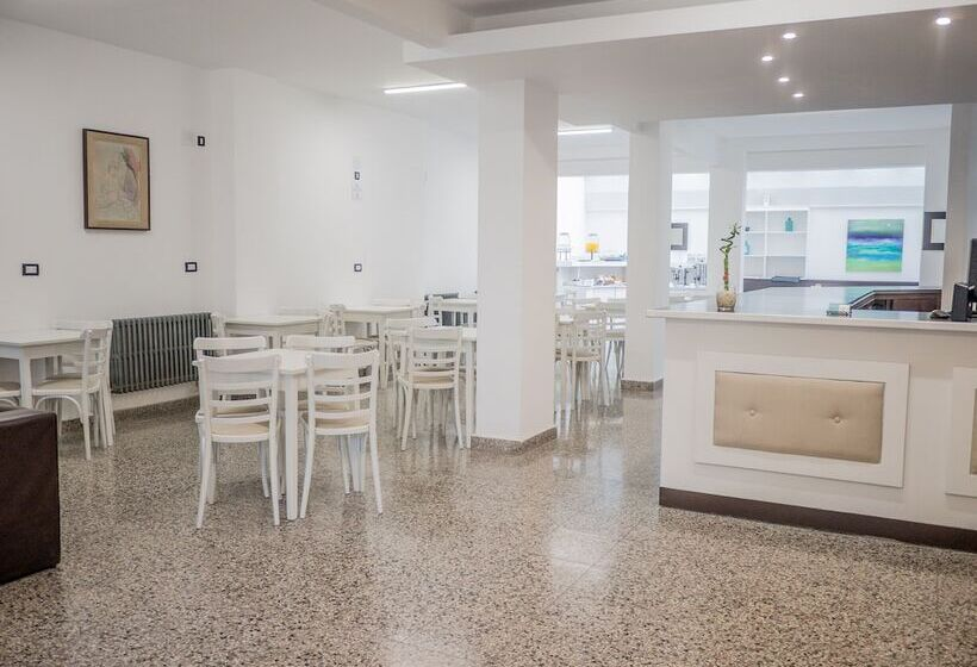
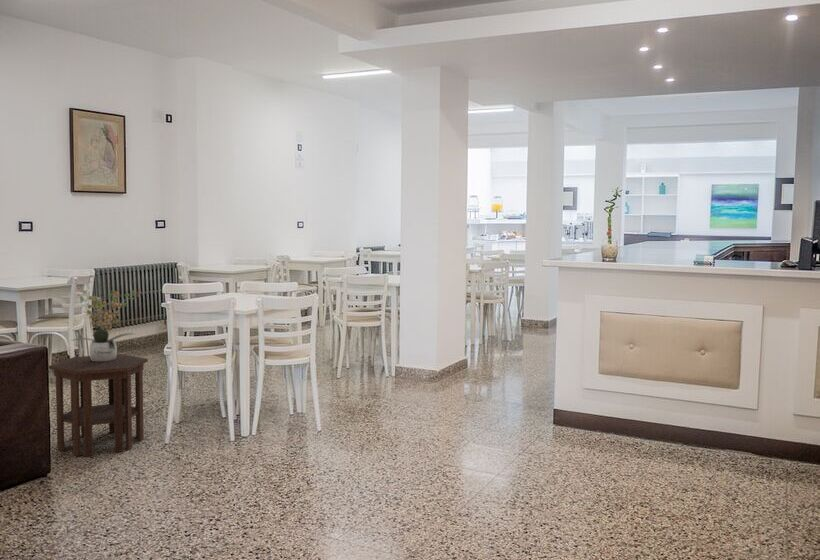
+ potted plant (106, 323)
+ side table (100, 405)
